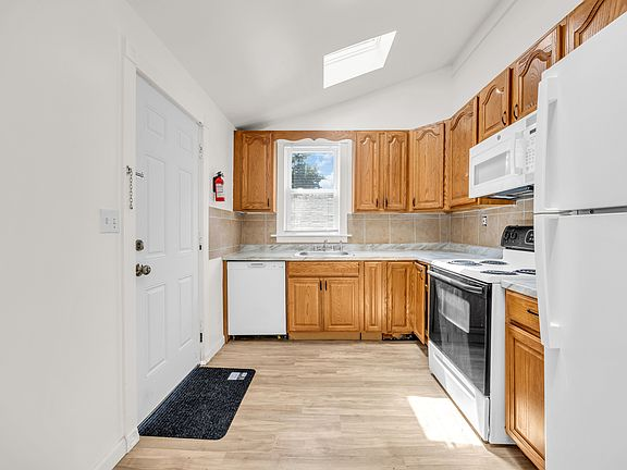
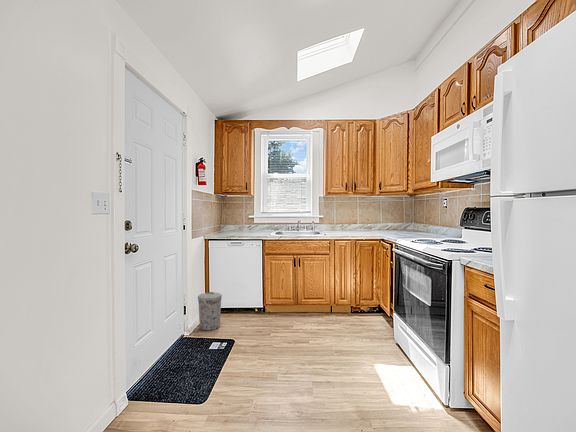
+ trash can (209, 309)
